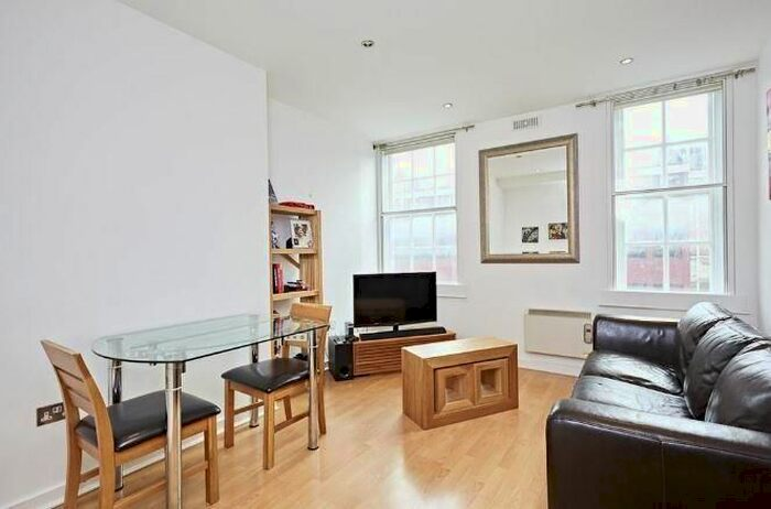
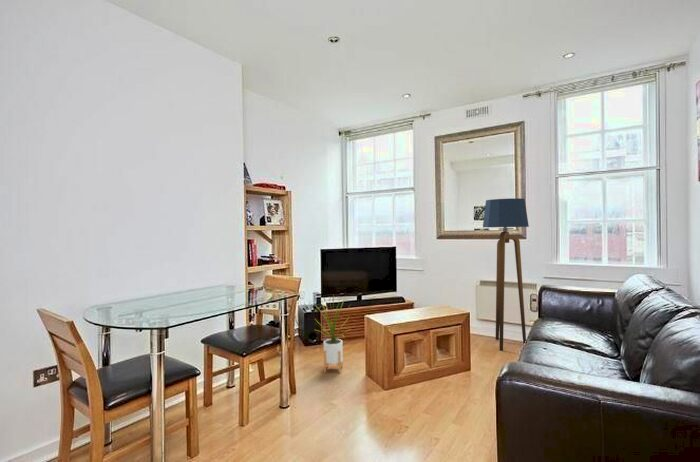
+ floor lamp (504, 273)
+ house plant (332, 332)
